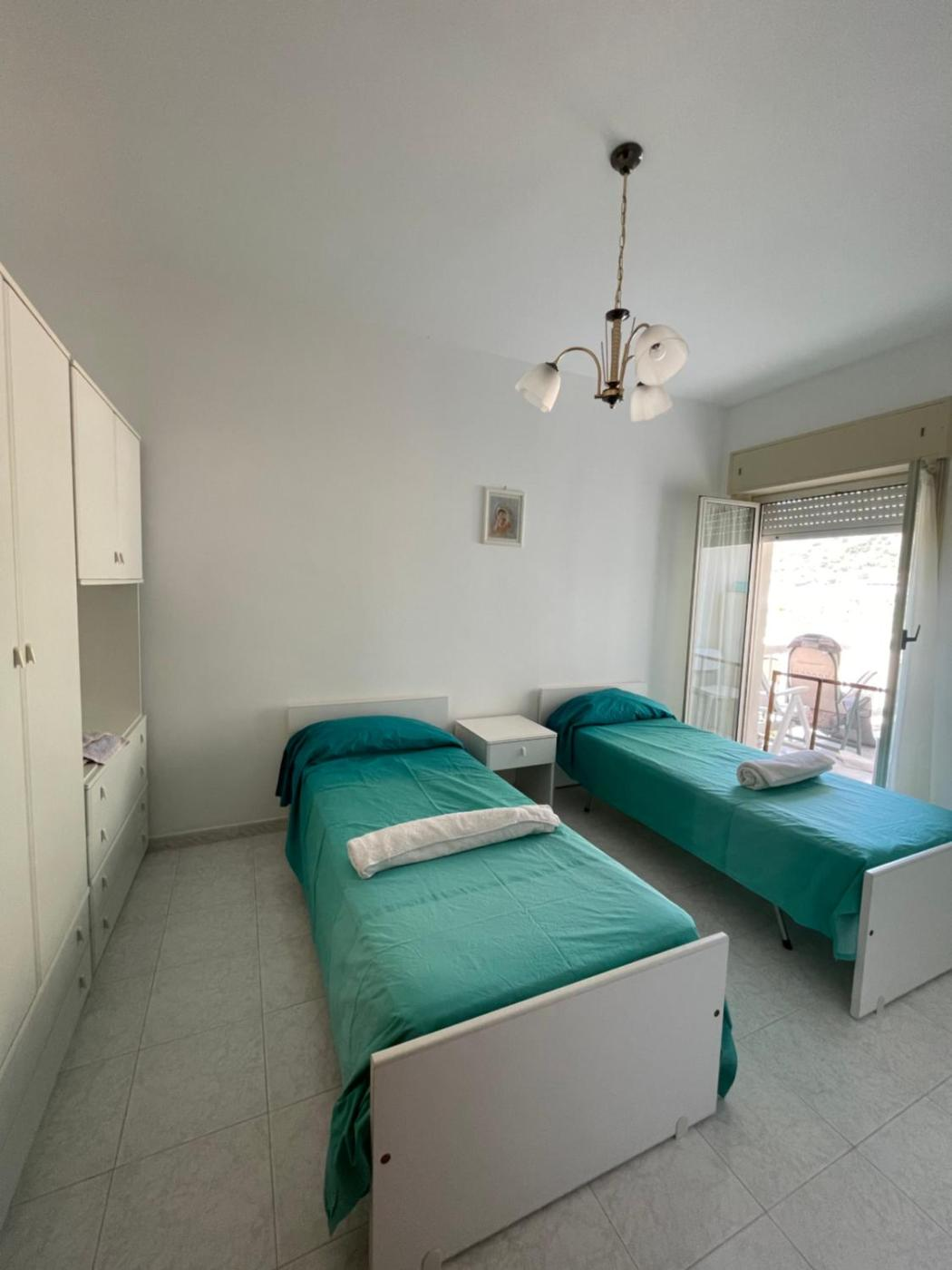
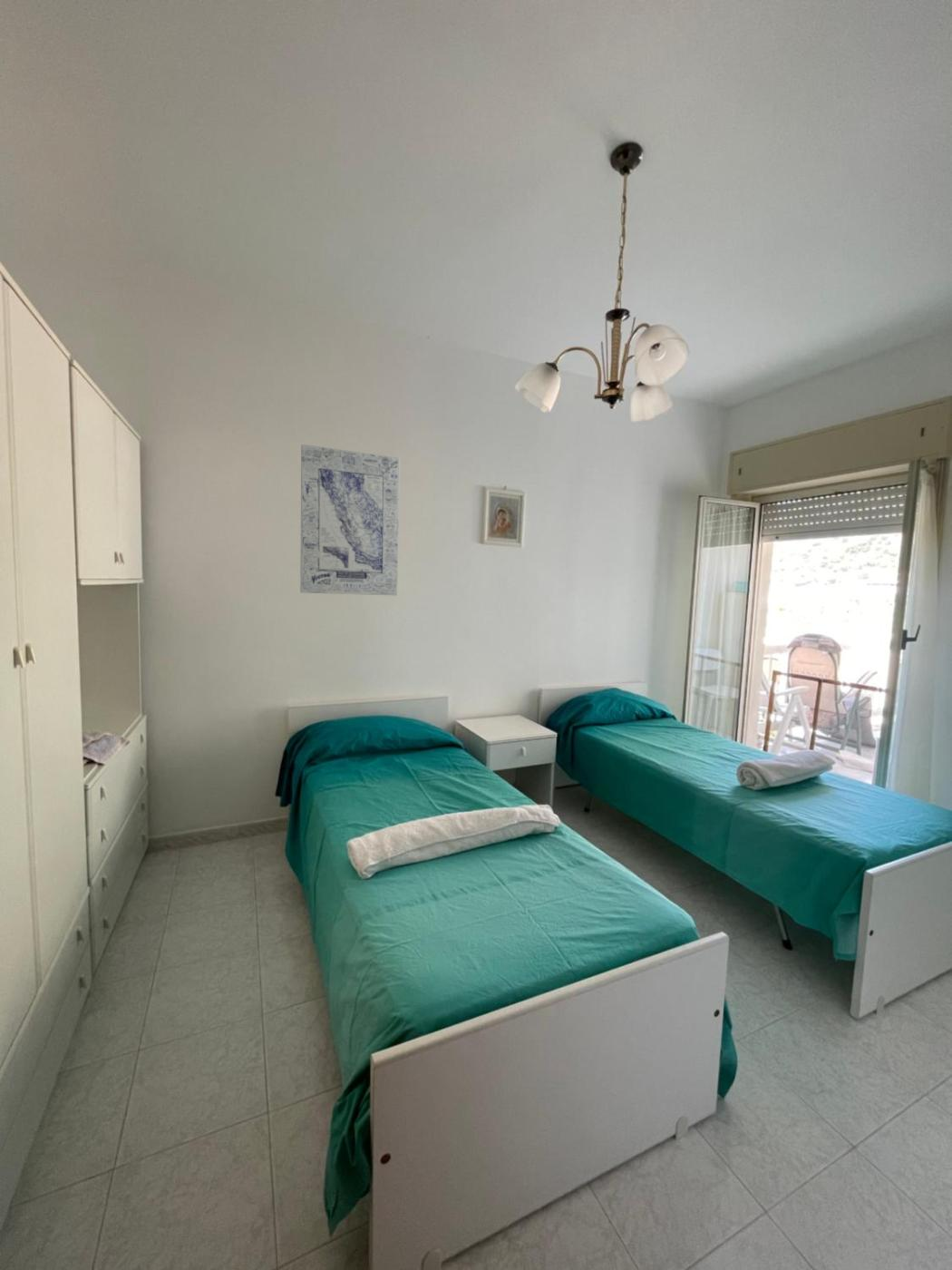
+ wall art (351, 523)
